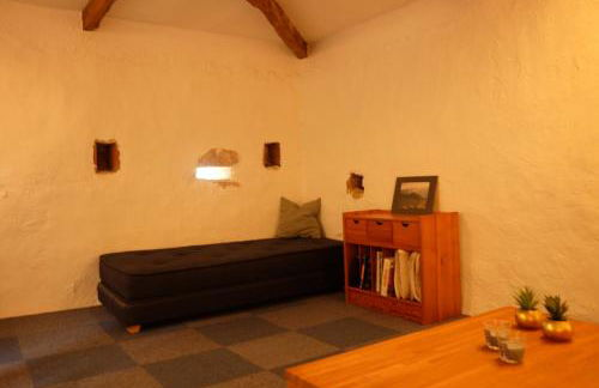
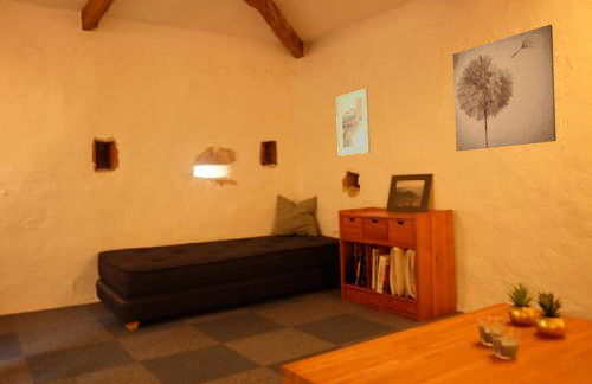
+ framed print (352, 123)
+ wall art (500, 94)
